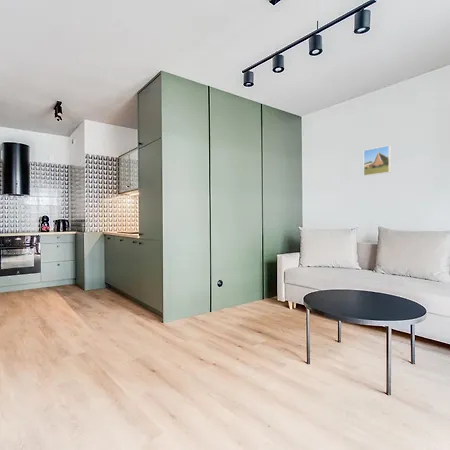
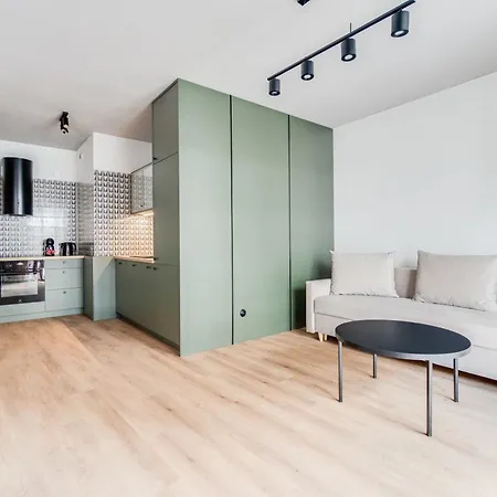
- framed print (376, 161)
